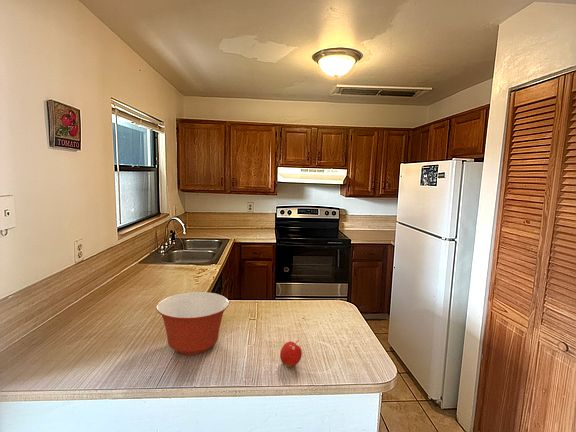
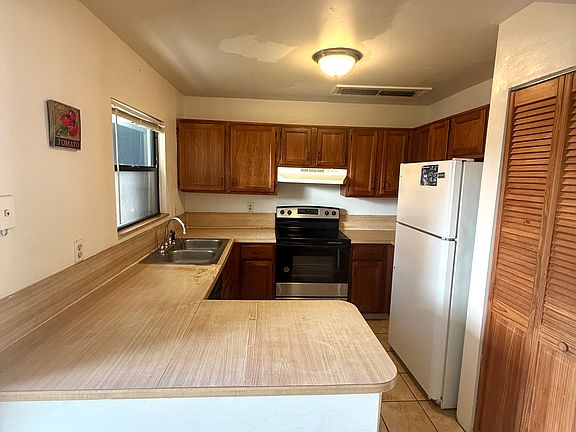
- fruit (290, 352)
- mixing bowl (193, 324)
